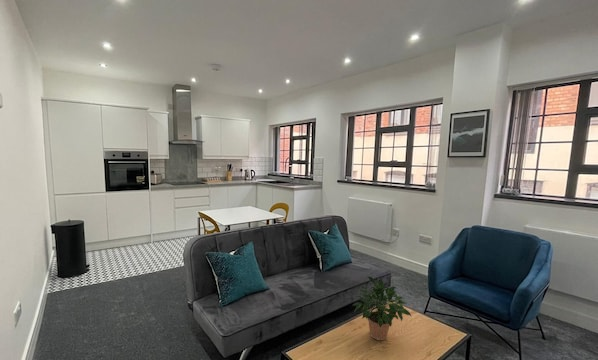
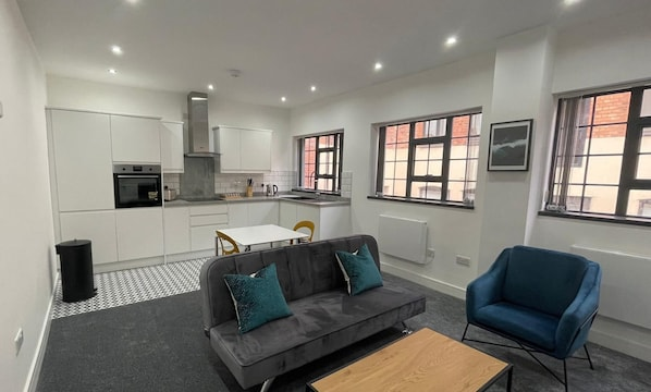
- potted plant (383, 309)
